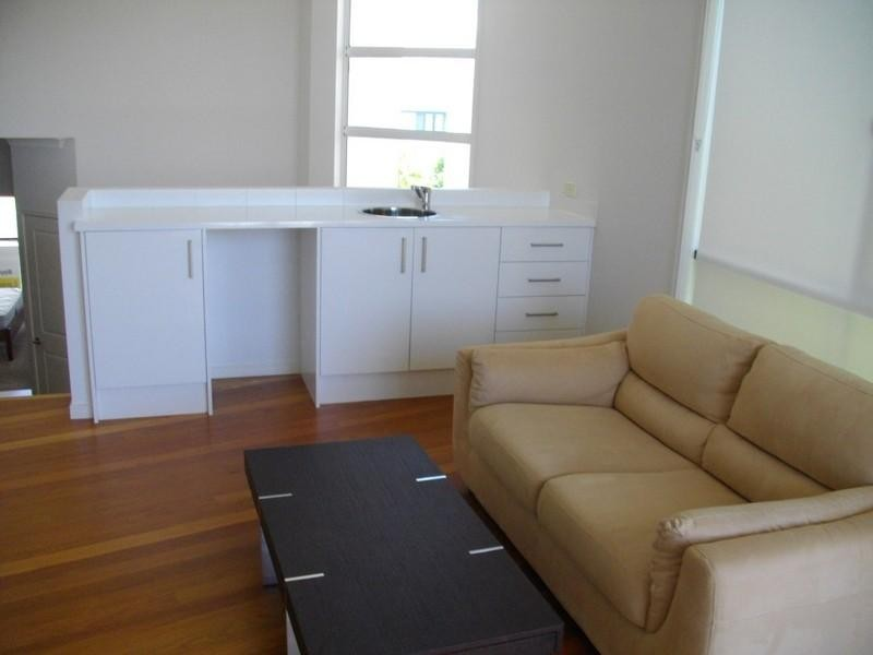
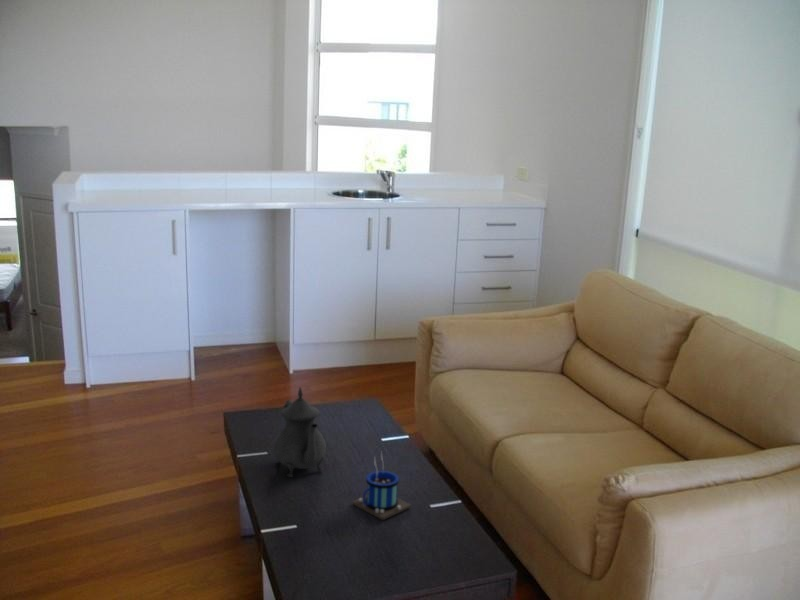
+ mug (380, 476)
+ teapot (299, 427)
